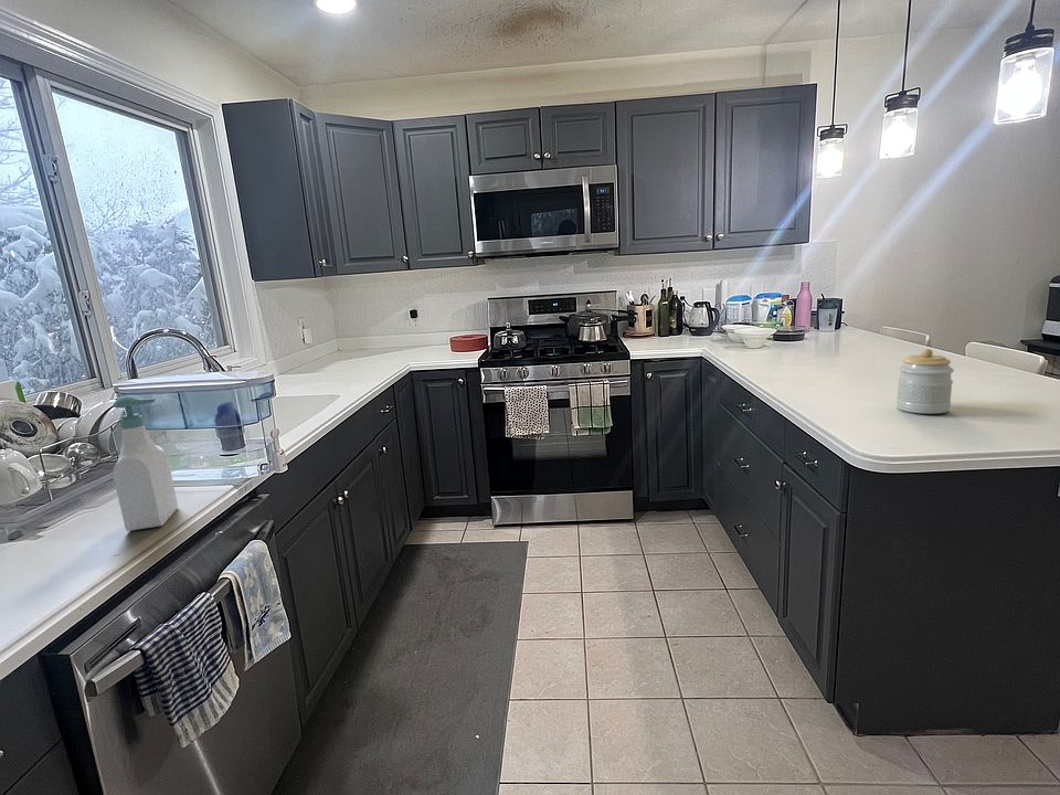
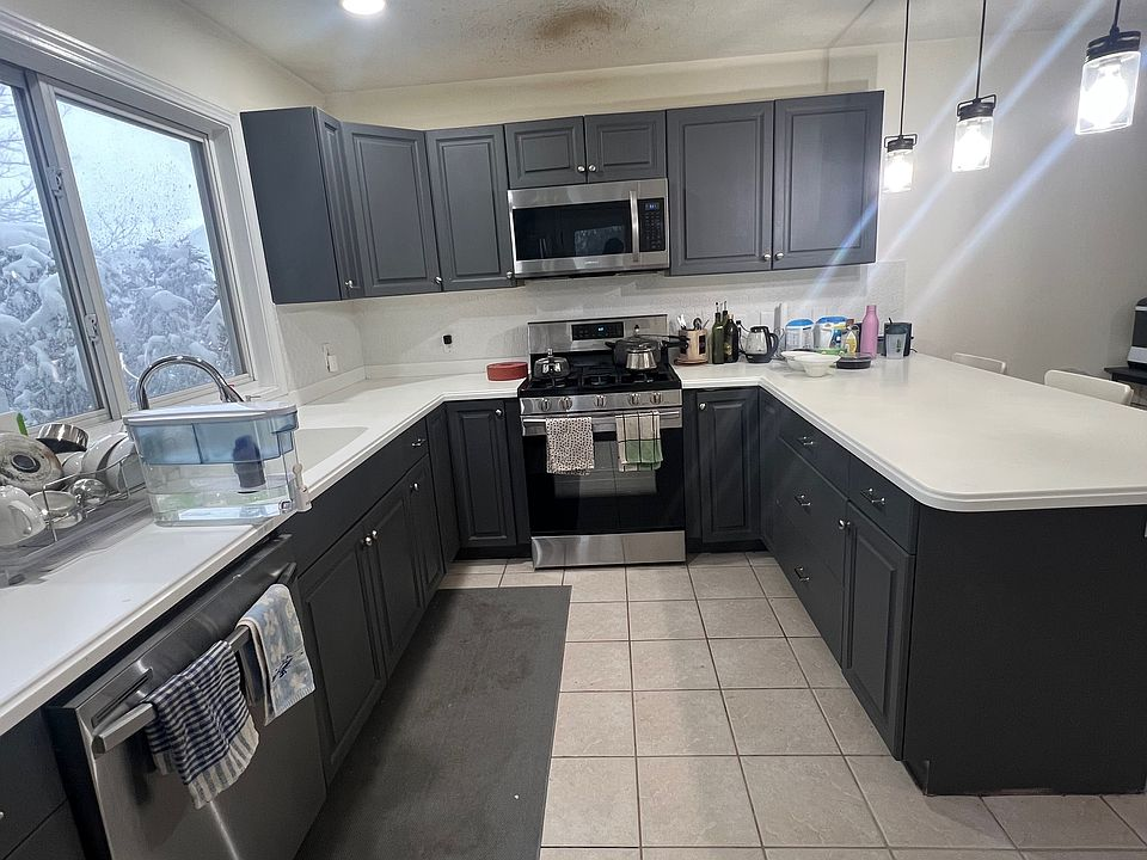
- jar (924, 379)
- soap bottle (145, 458)
